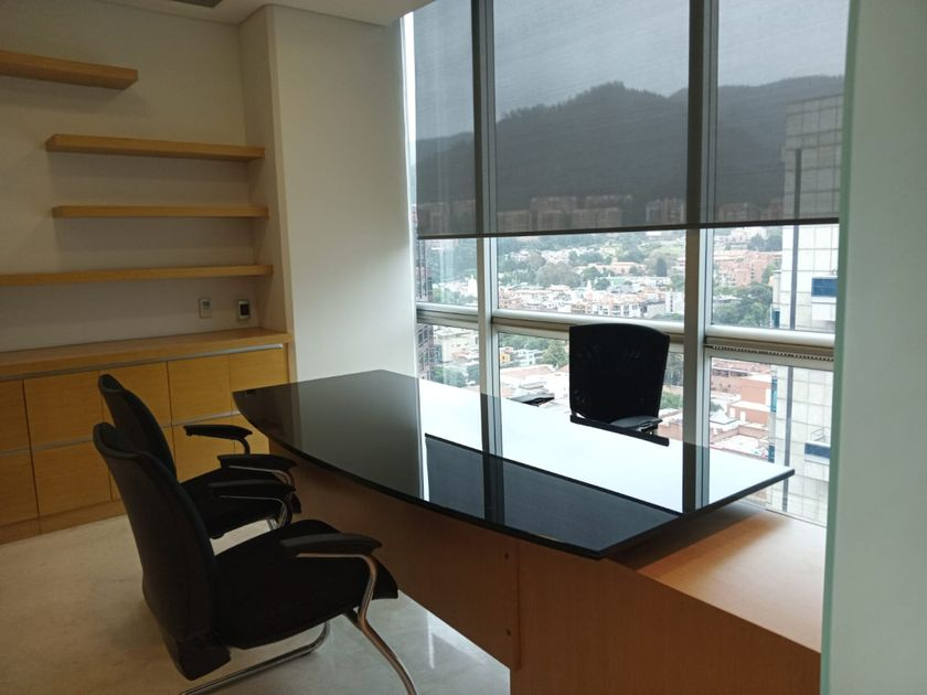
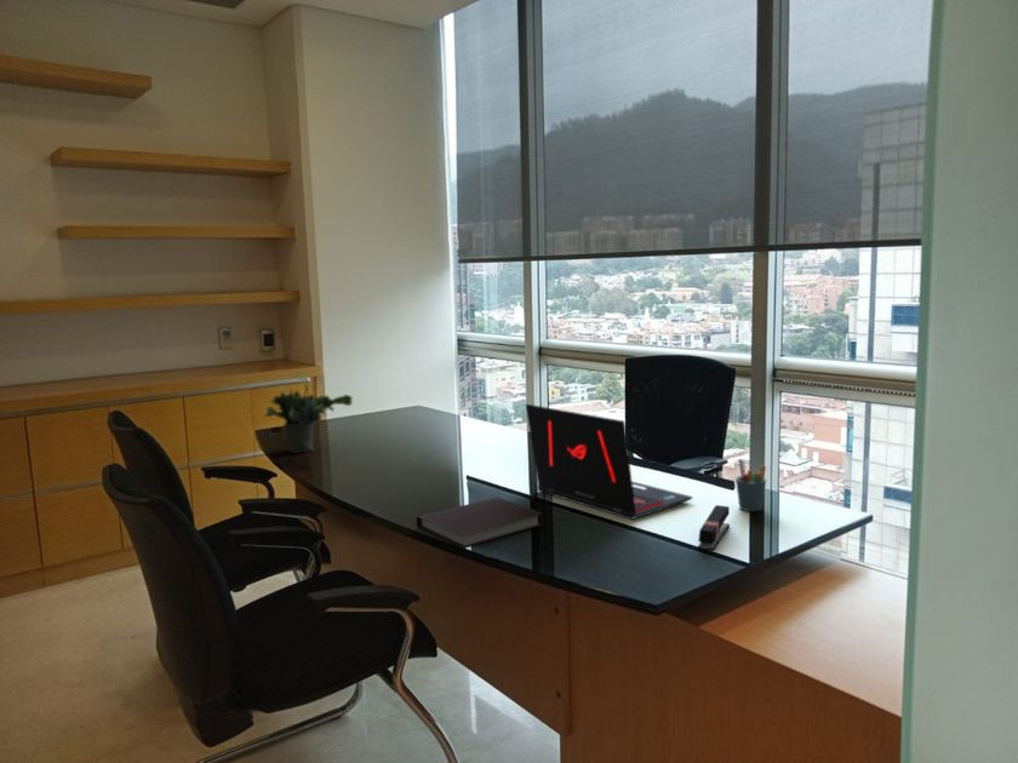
+ stapler (714, 526)
+ potted plant (310, 411)
+ laptop (607, 452)
+ notebook (480, 520)
+ pen holder (750, 484)
